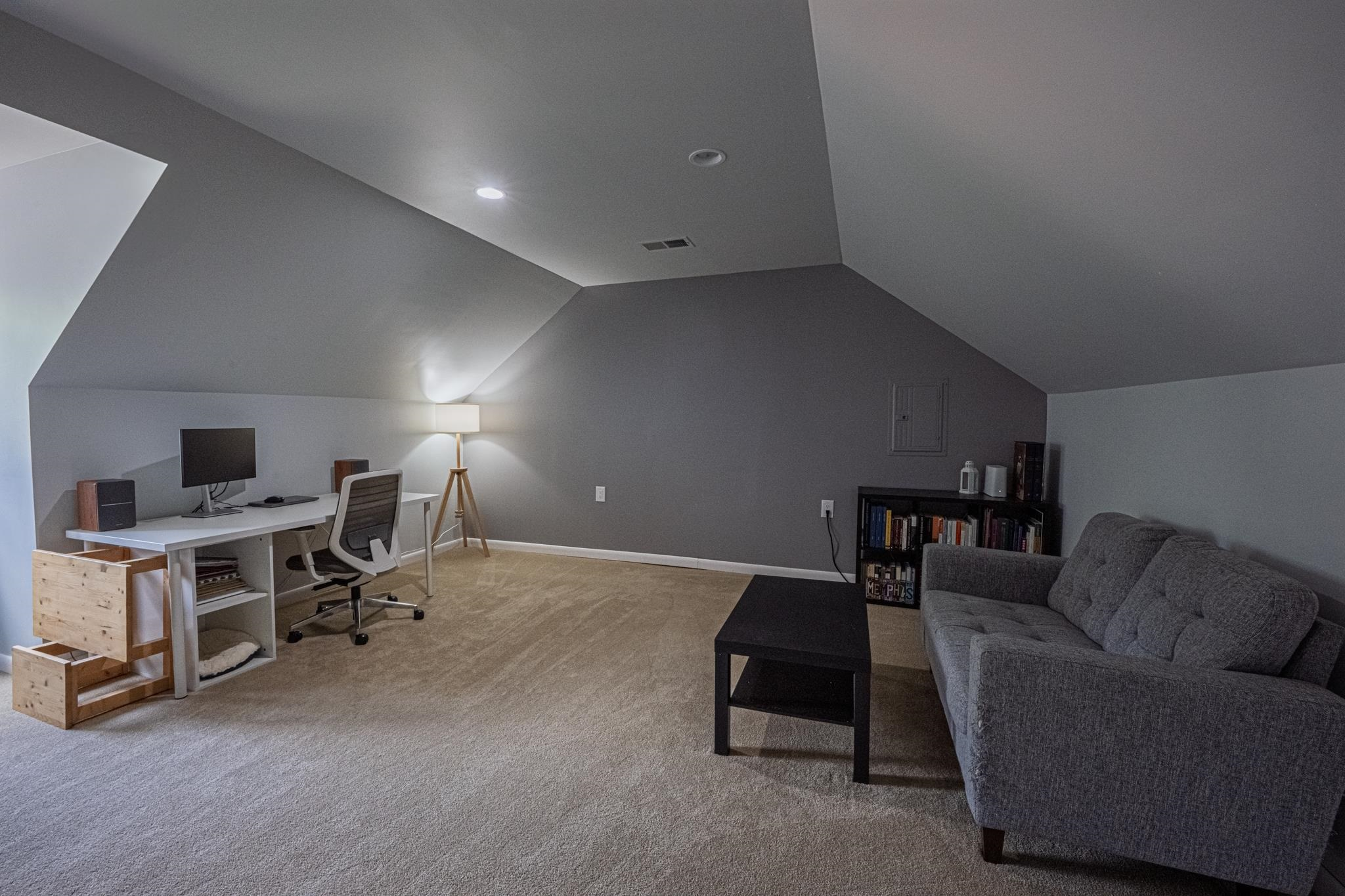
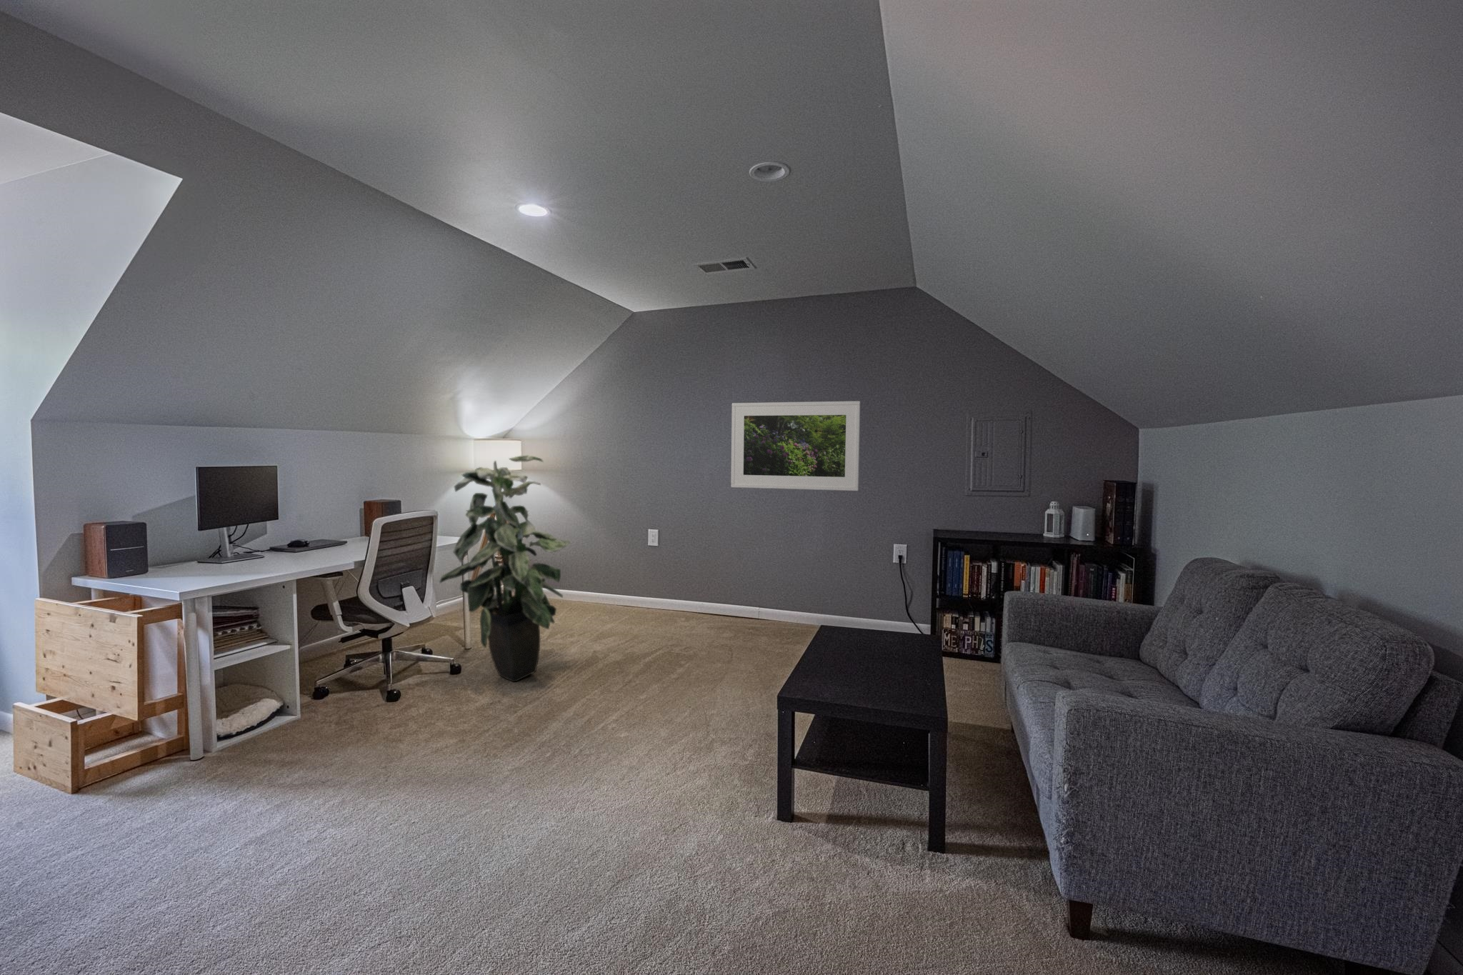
+ indoor plant (512, 569)
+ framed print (793, 446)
